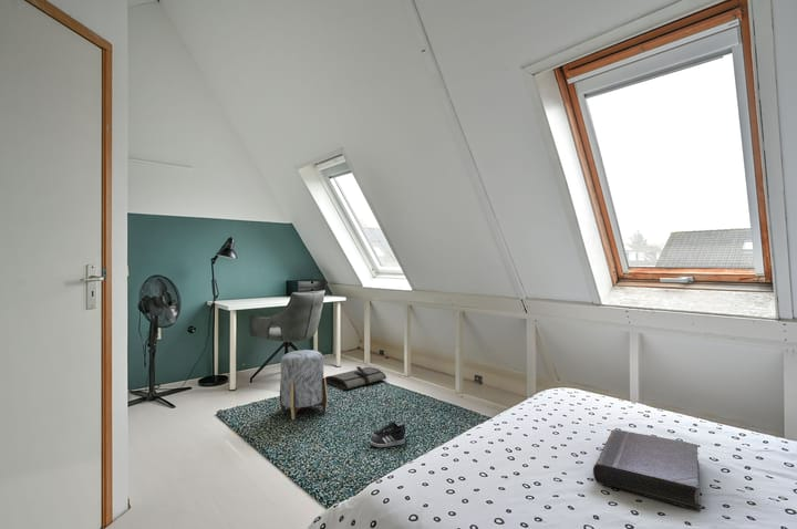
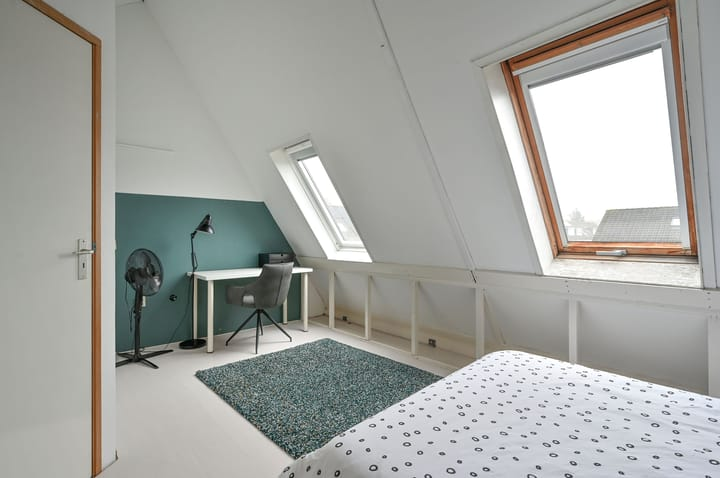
- tool roll (355, 374)
- stool (302, 381)
- shoe (386, 432)
- book (648, 461)
